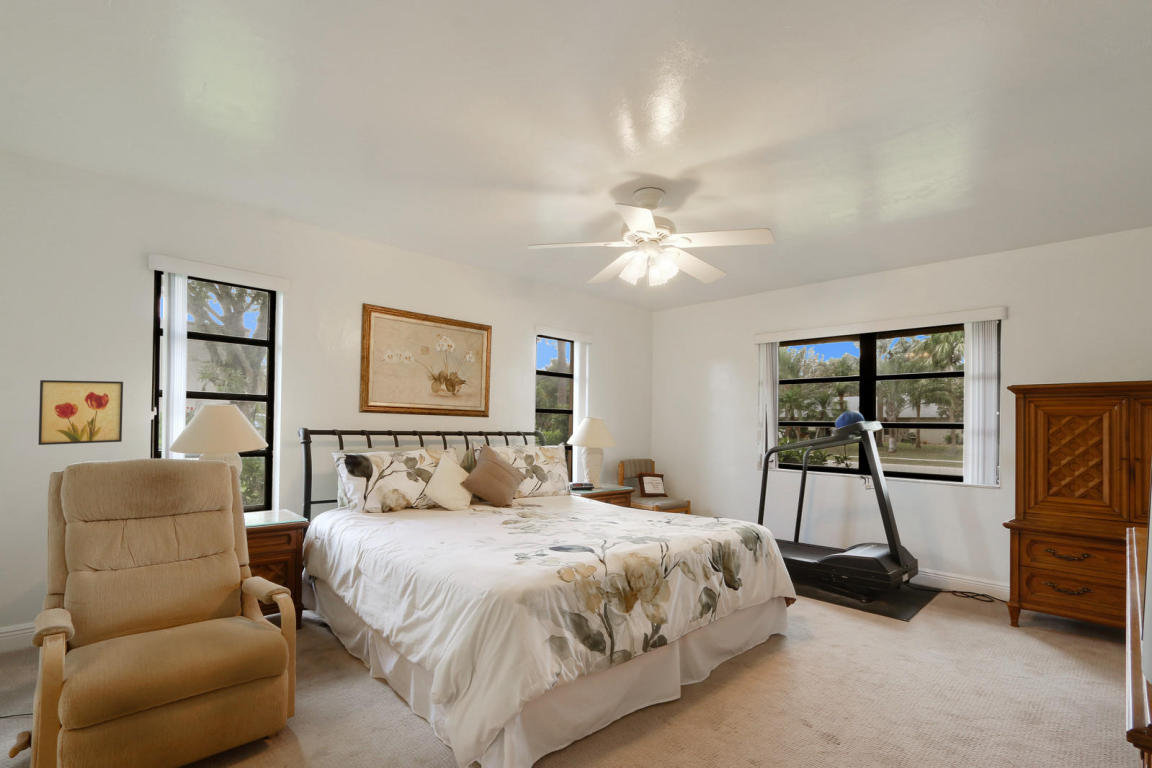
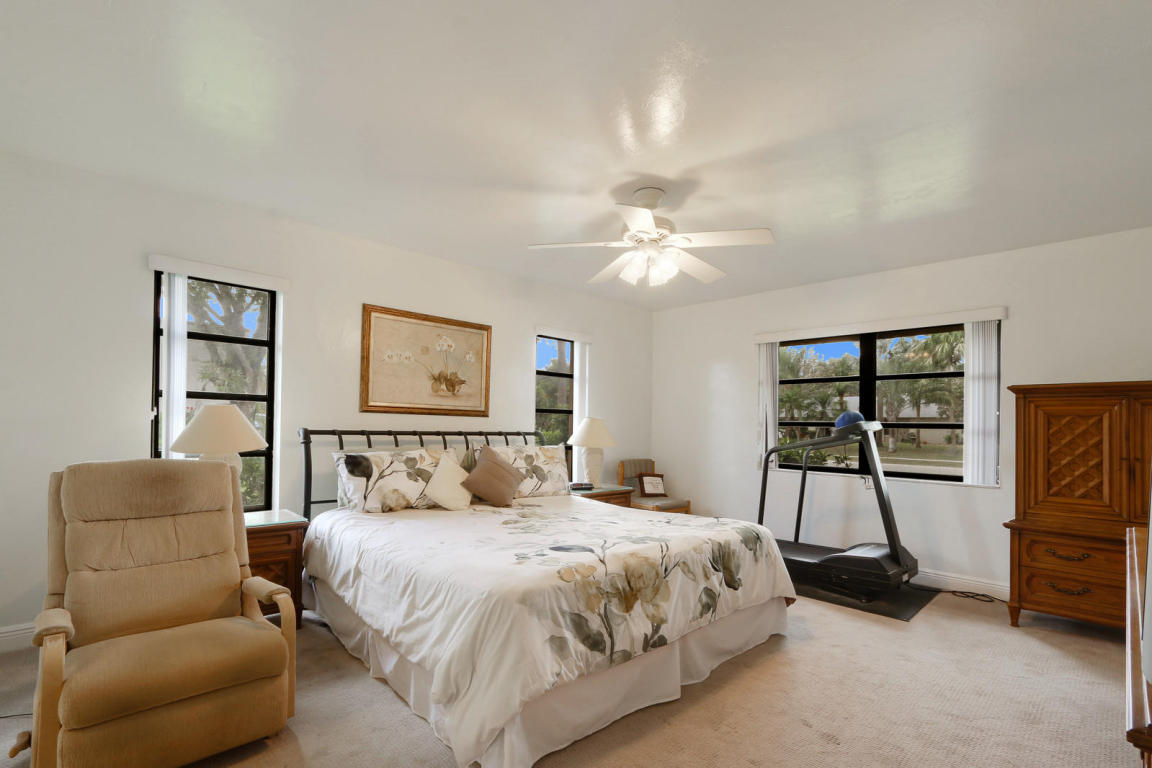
- wall art (82, 411)
